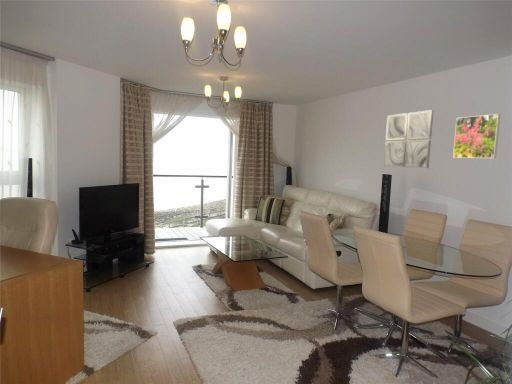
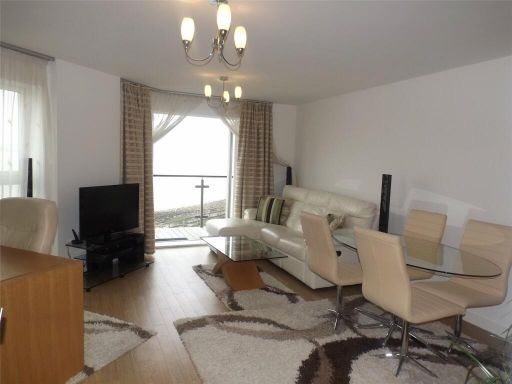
- wall art (406, 139)
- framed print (475, 137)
